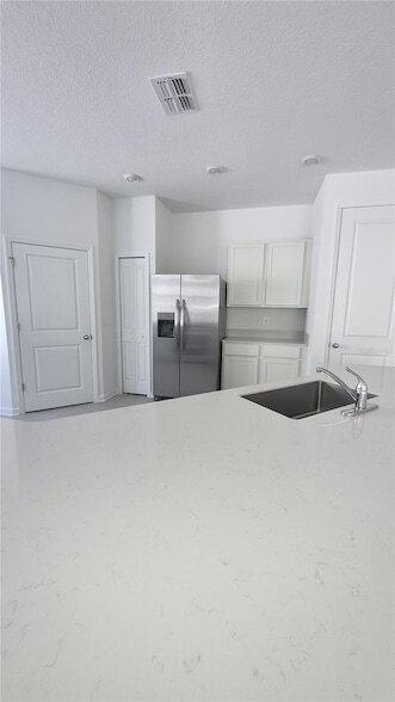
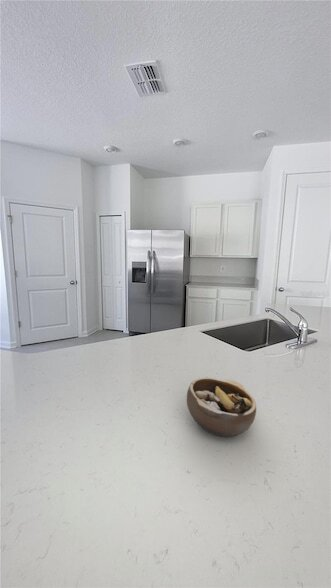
+ bowl (220, 405)
